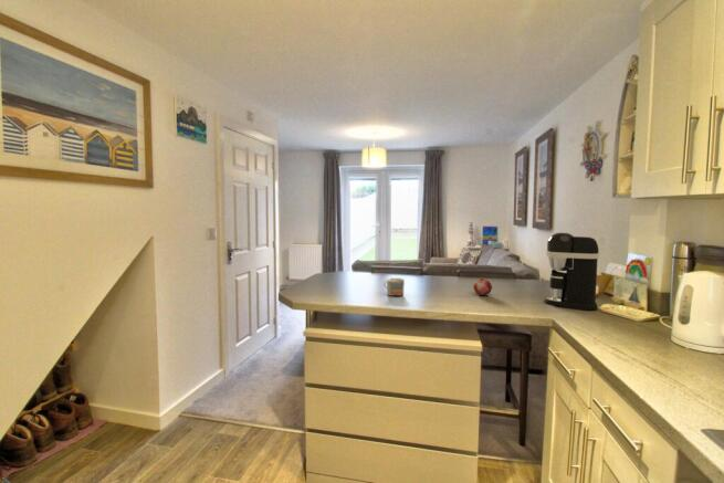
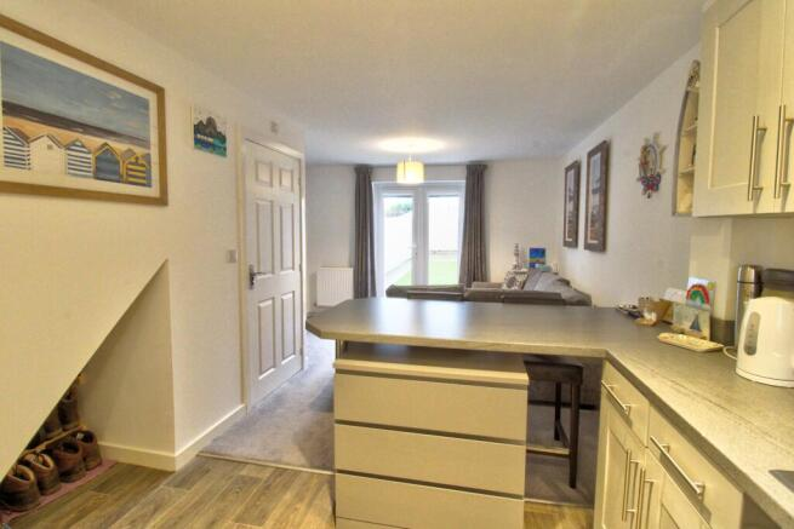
- coffee maker (570, 269)
- fruit (482, 285)
- mug (392, 287)
